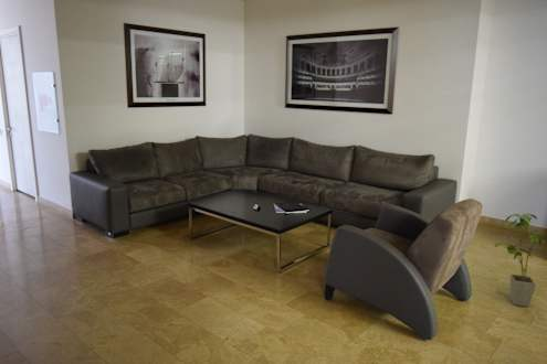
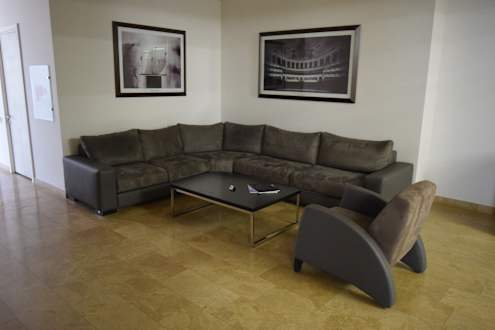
- house plant (515, 257)
